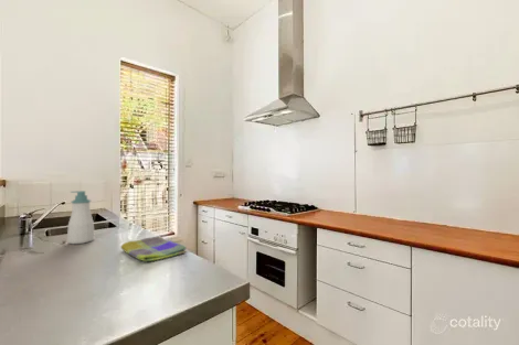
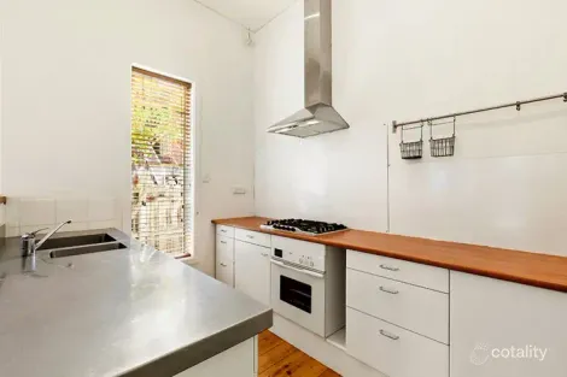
- dish towel (152, 247)
- soap bottle (81, 216)
